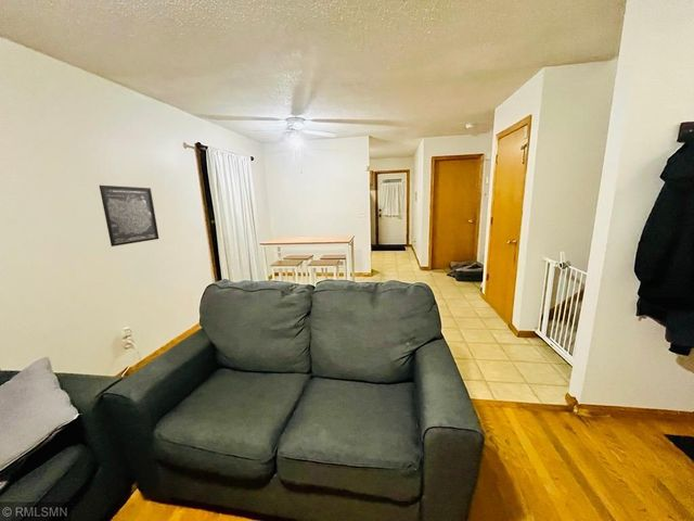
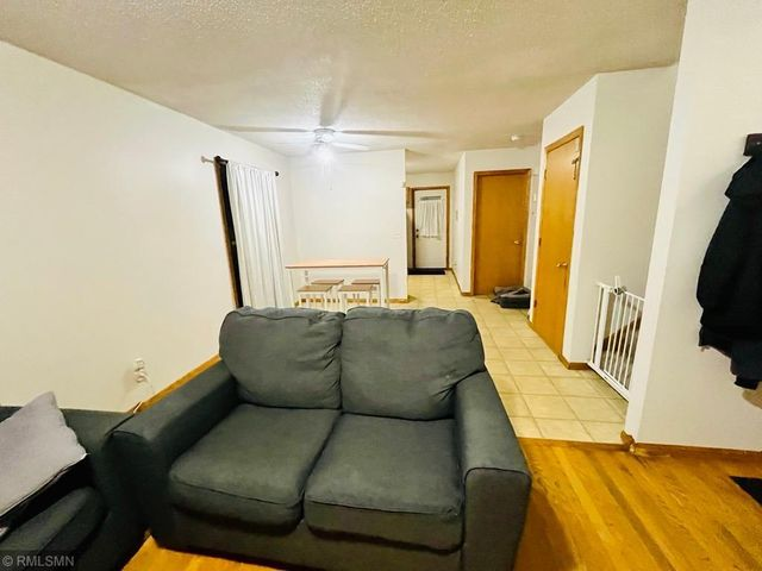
- wall art (132, 215)
